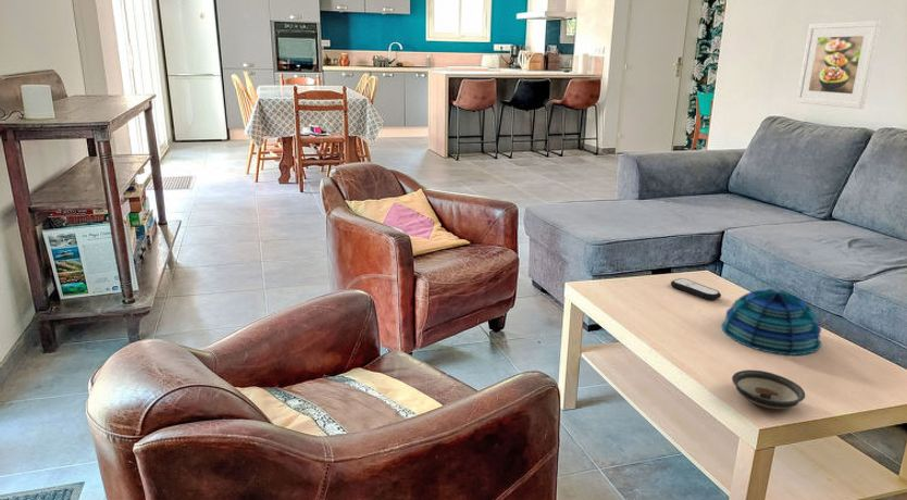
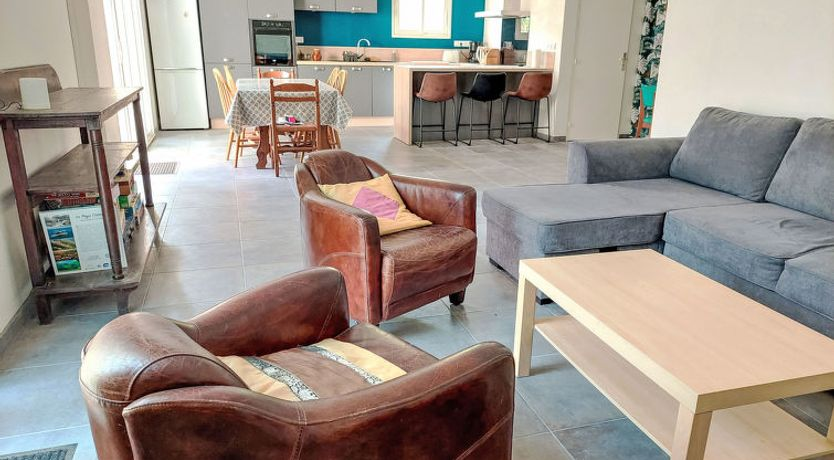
- remote control (695, 288)
- saucer (766, 391)
- decorative bowl (773, 313)
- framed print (835, 64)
